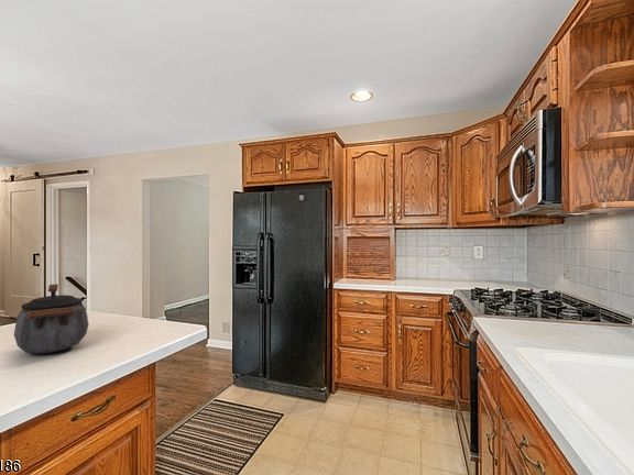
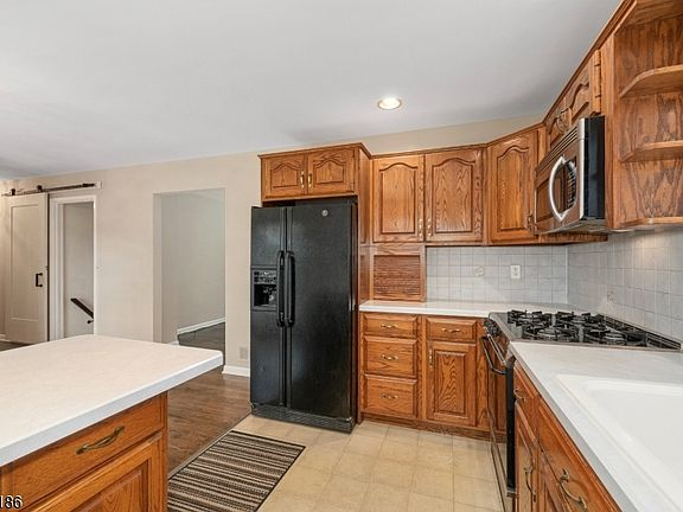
- kettle (53, 317)
